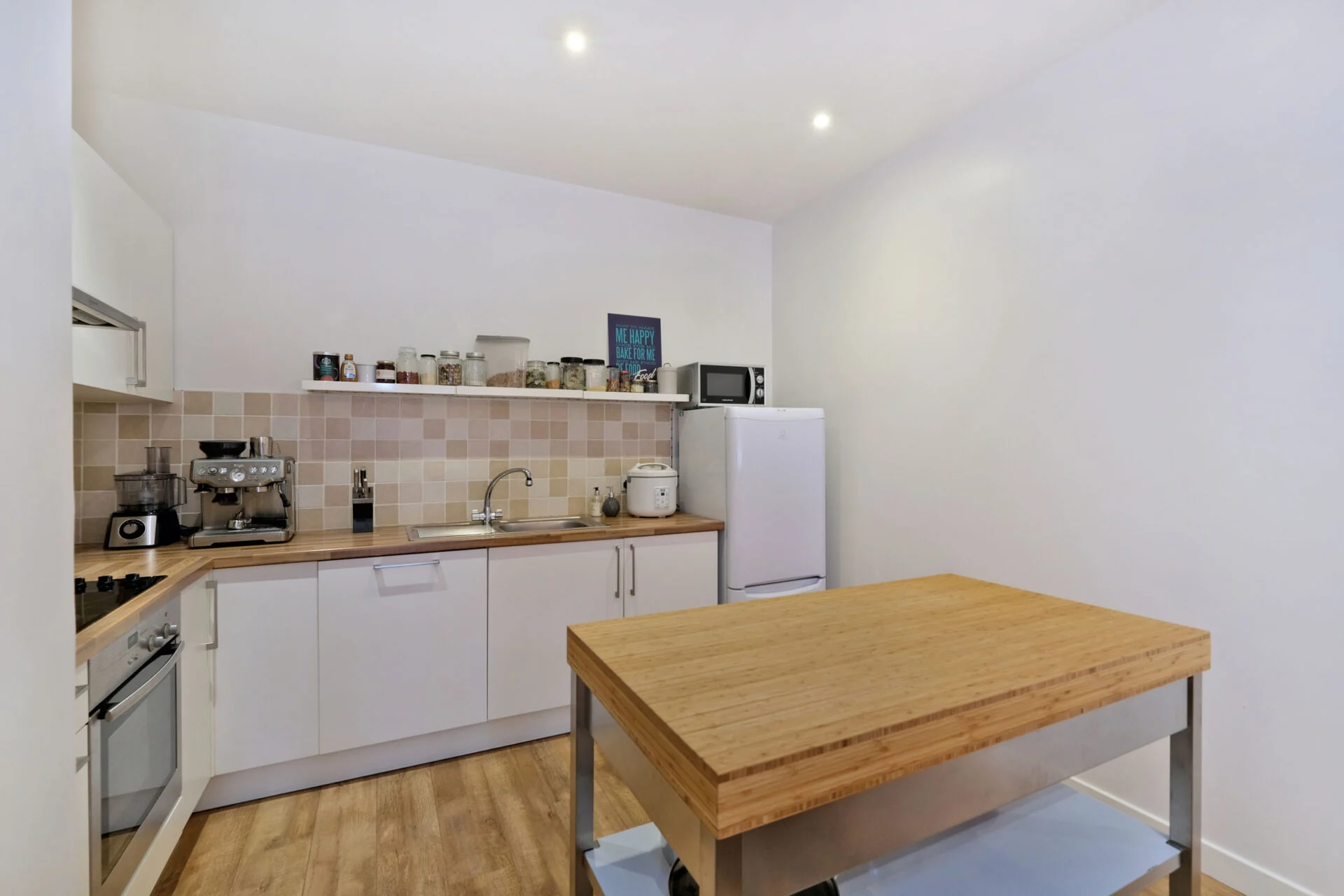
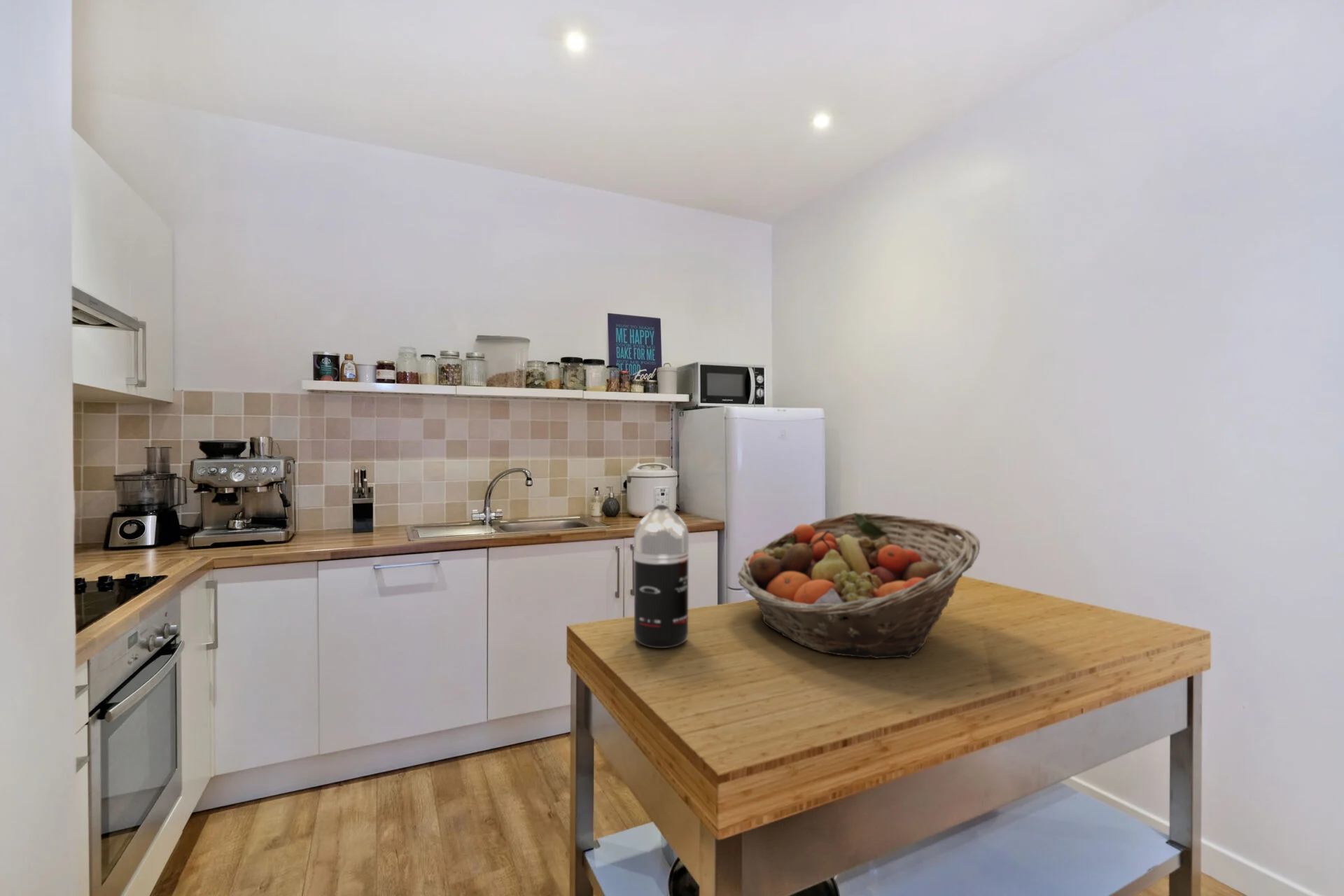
+ spray bottle (661, 573)
+ fruit basket (848, 574)
